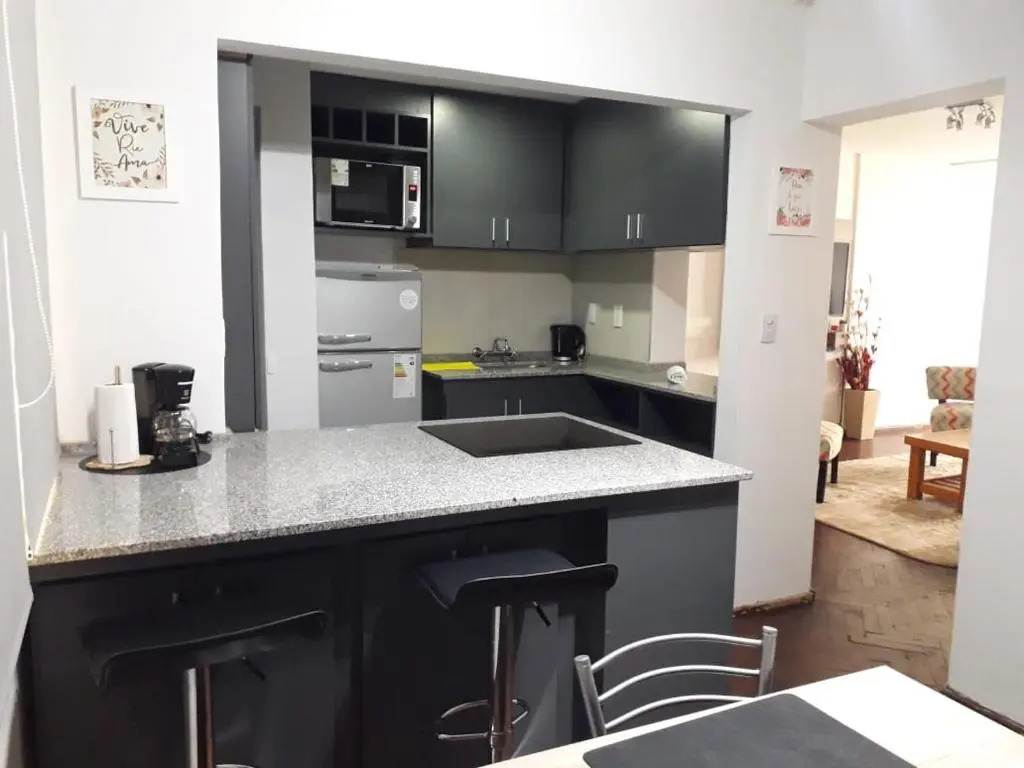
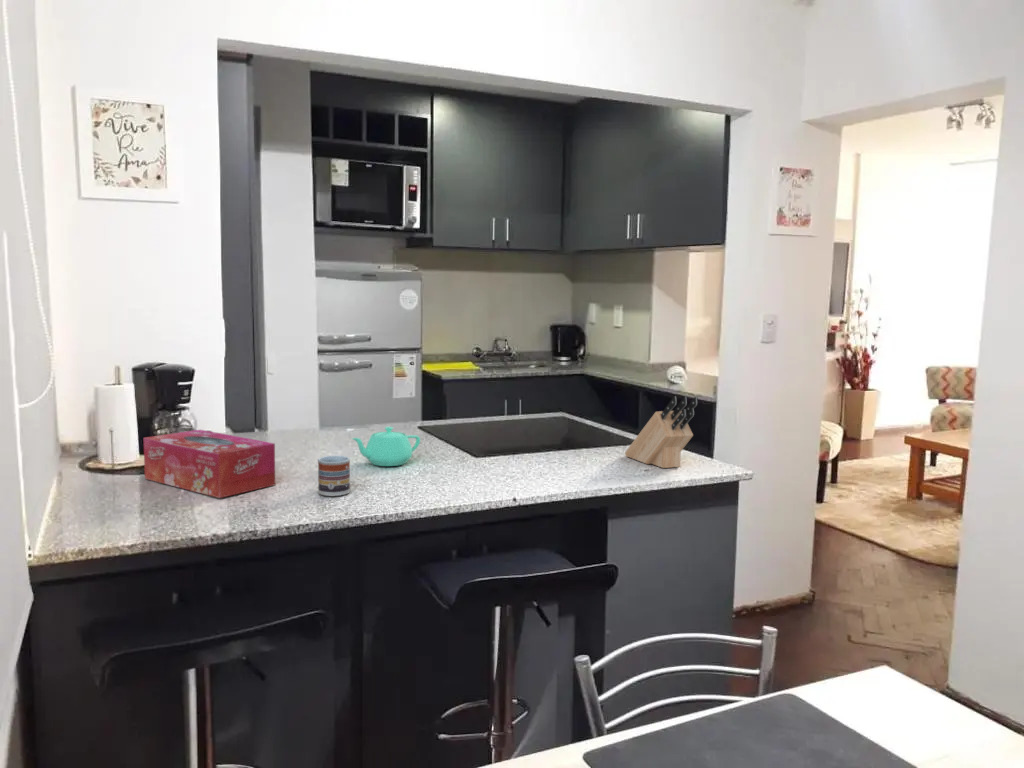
+ knife block (662, 427)
+ cup (332, 474)
+ tissue box (209, 461)
+ teapot (386, 445)
